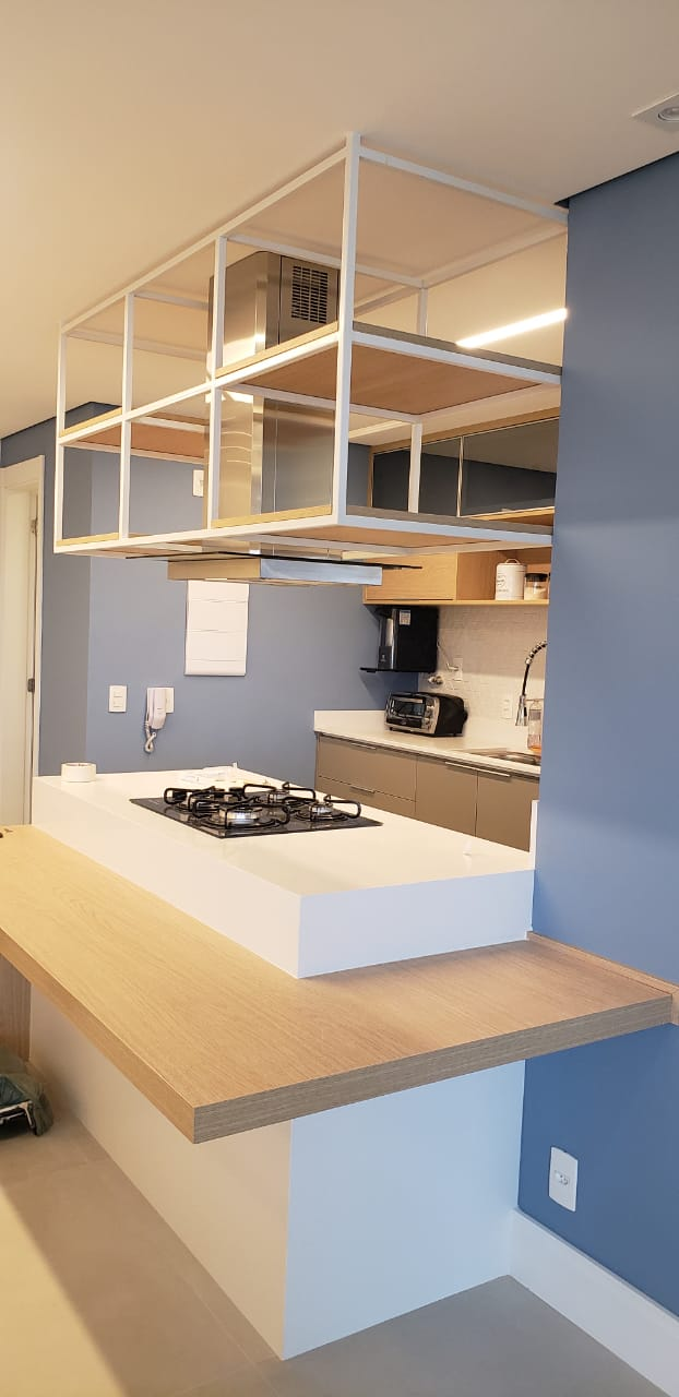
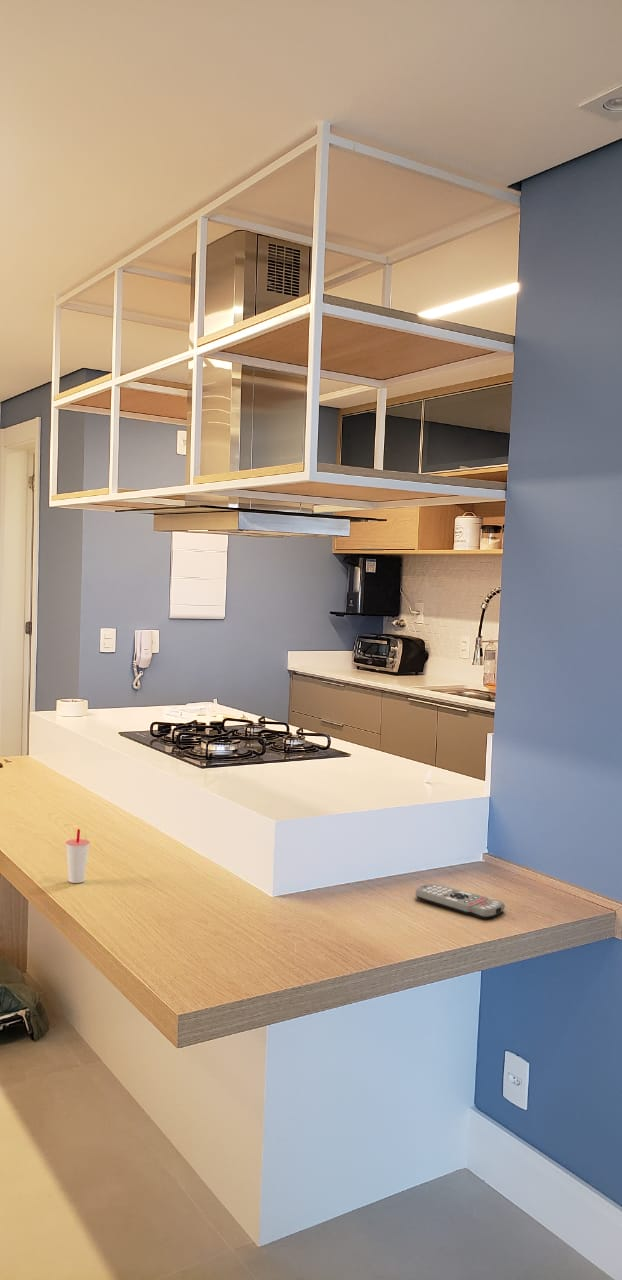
+ cup (77, 854)
+ remote control (457, 900)
